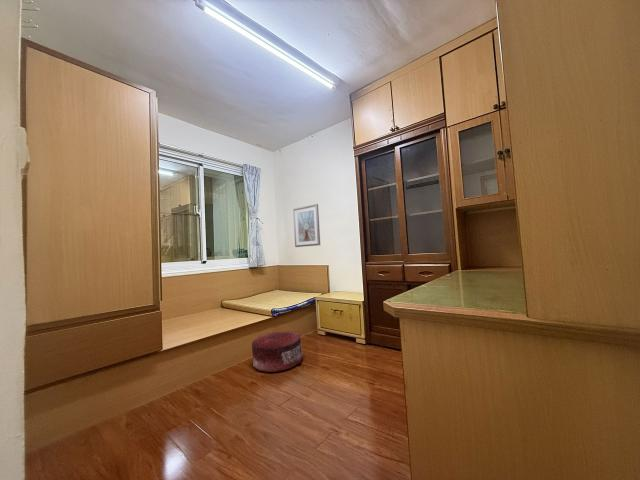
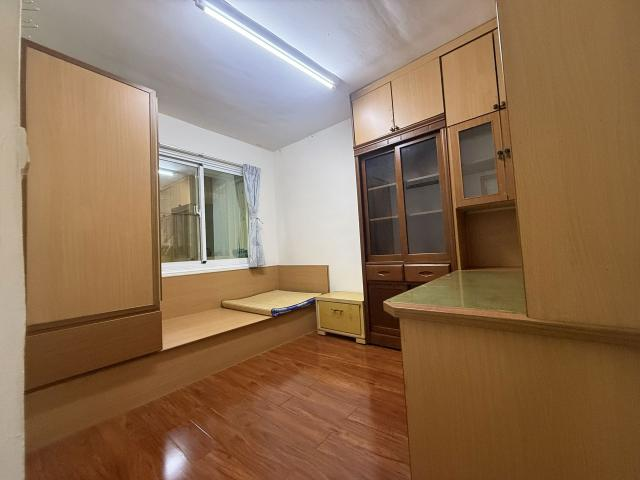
- pouf (277, 348)
- picture frame (306, 226)
